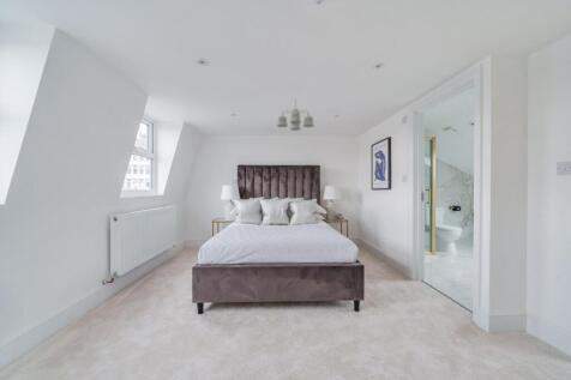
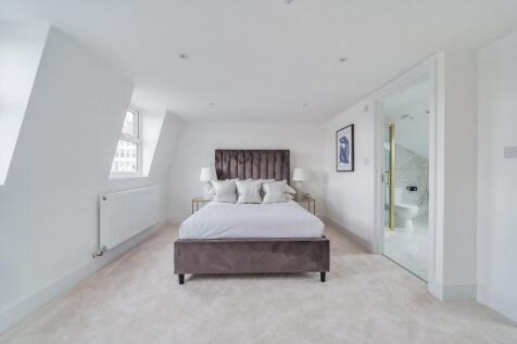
- ceiling light fixture (295, 113)
